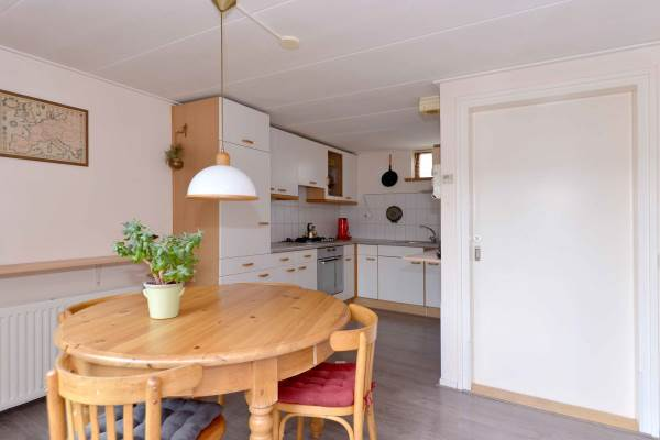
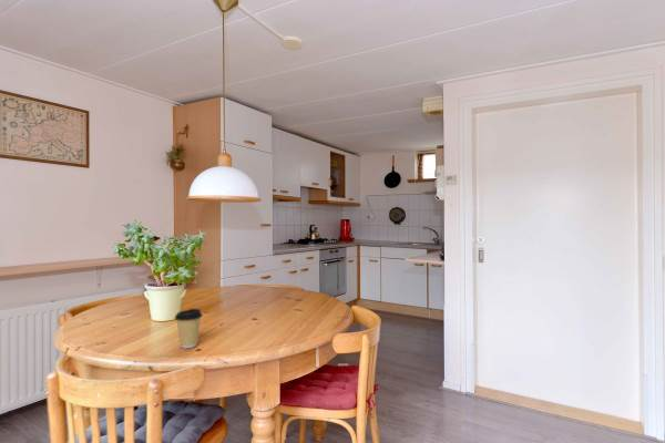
+ coffee cup (188, 328)
